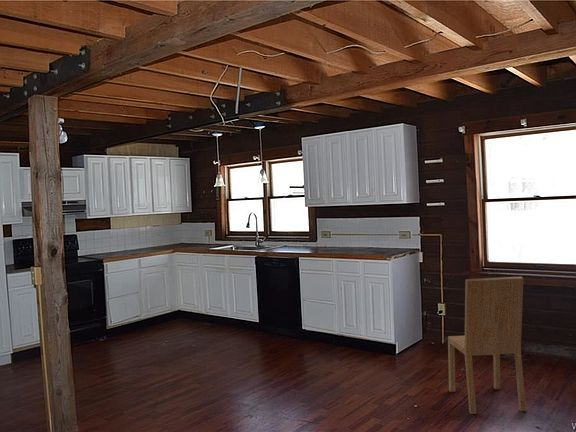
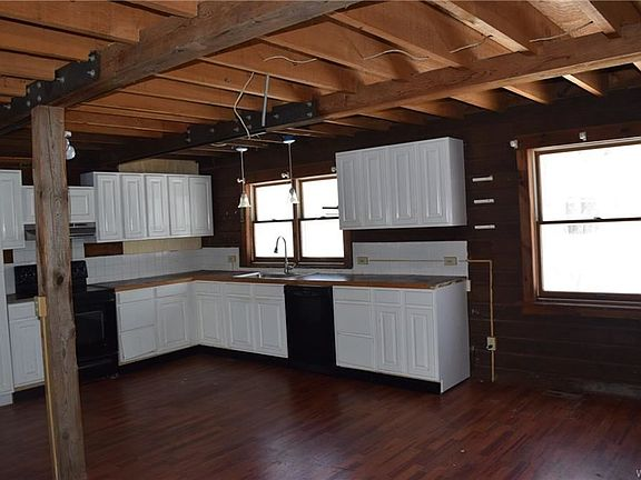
- dining chair (483, 337)
